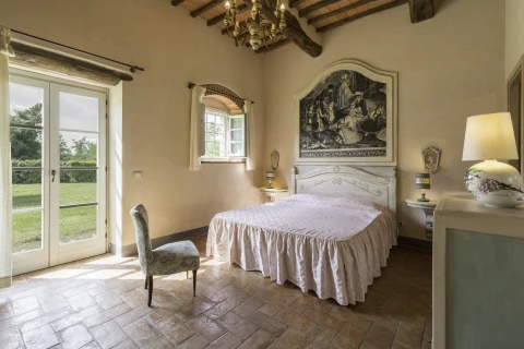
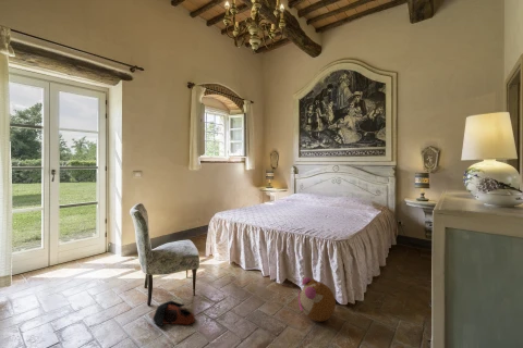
+ plush toy (316, 299)
+ bag (175, 311)
